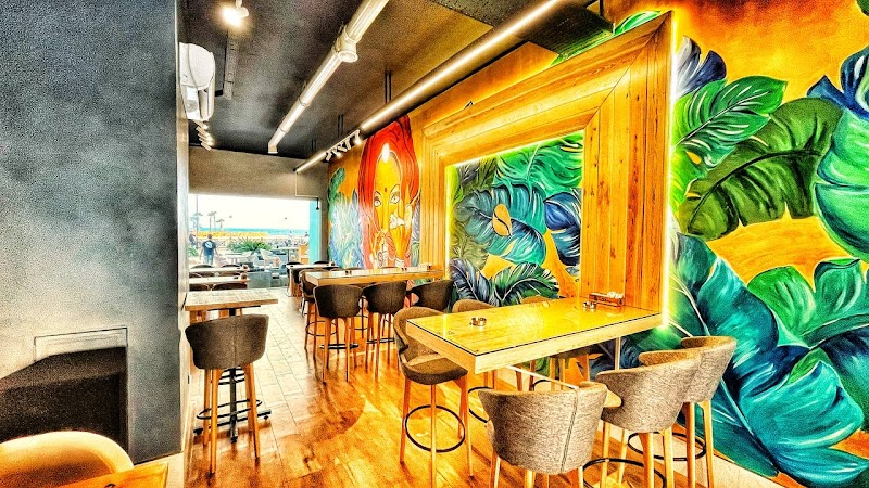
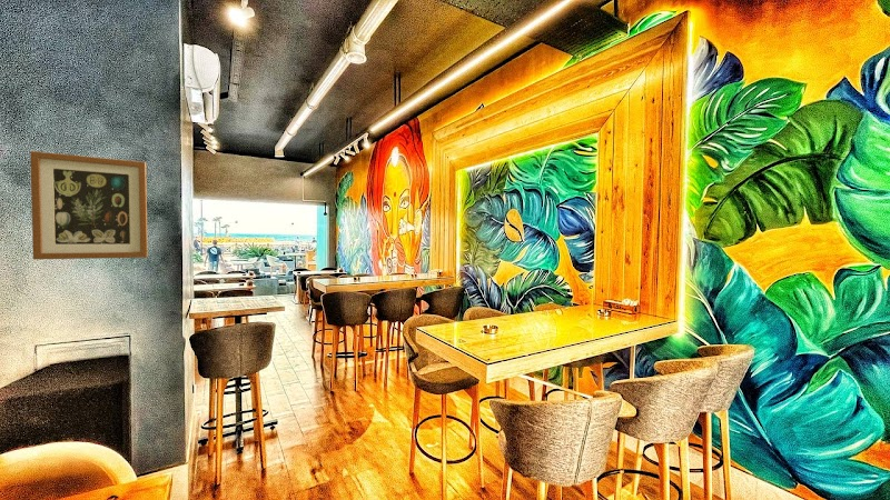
+ wall art (92, 208)
